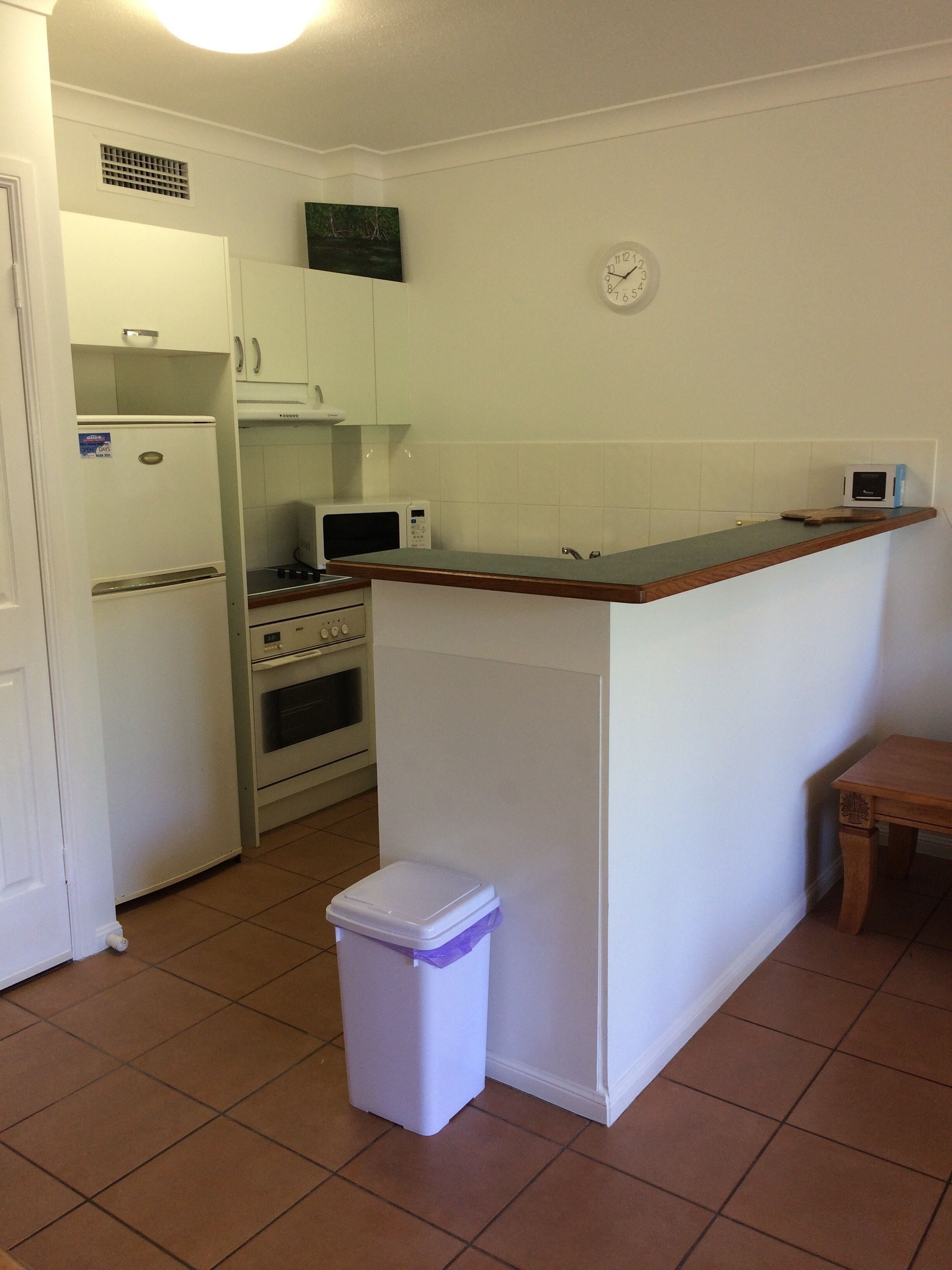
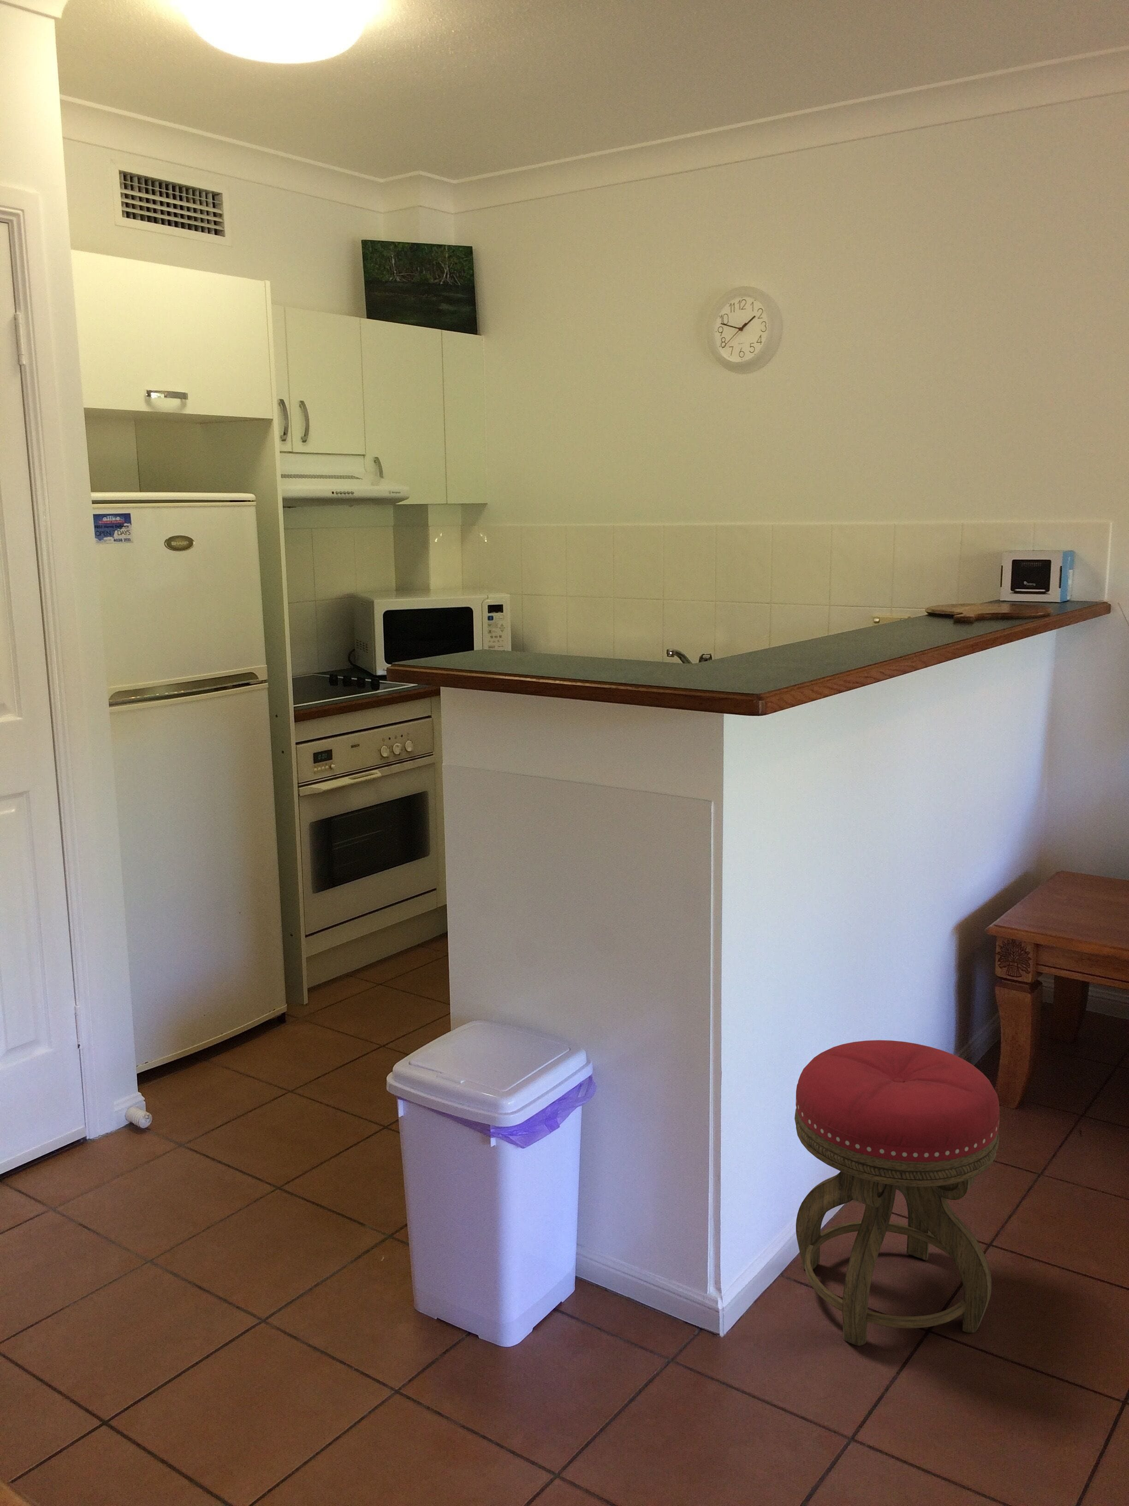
+ stool (892, 1183)
